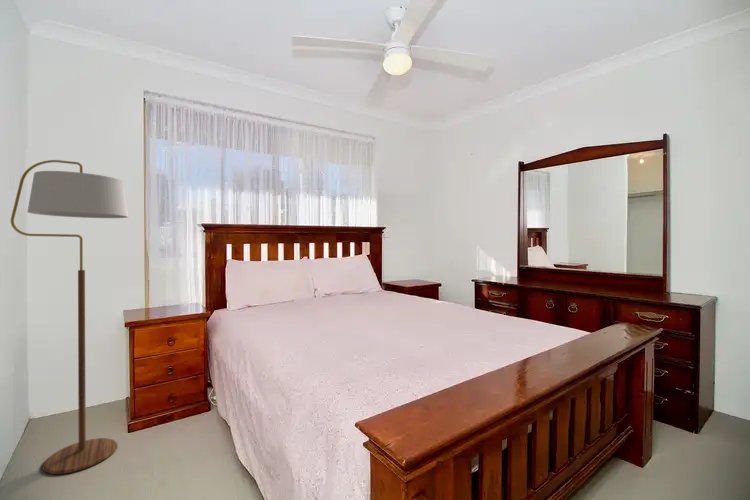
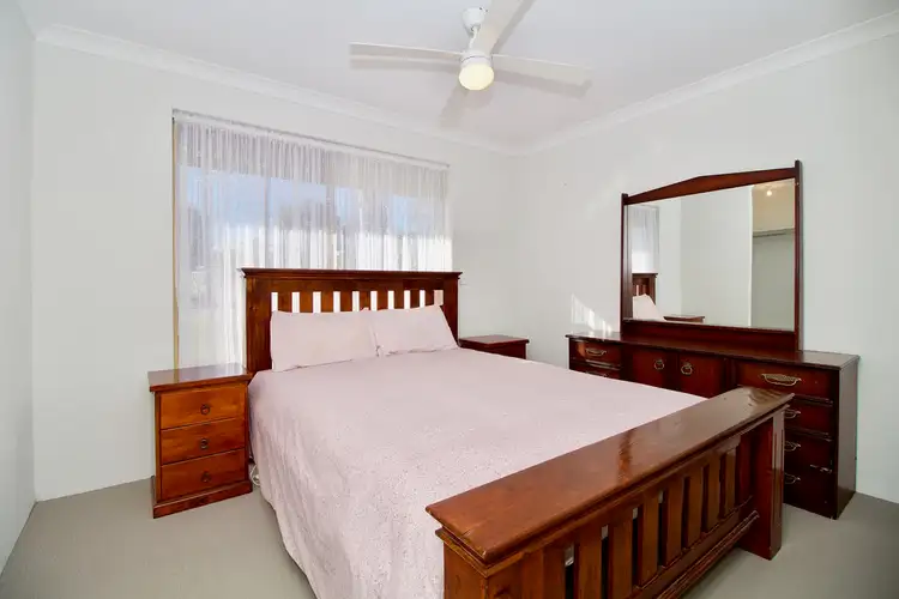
- floor lamp (78, 310)
